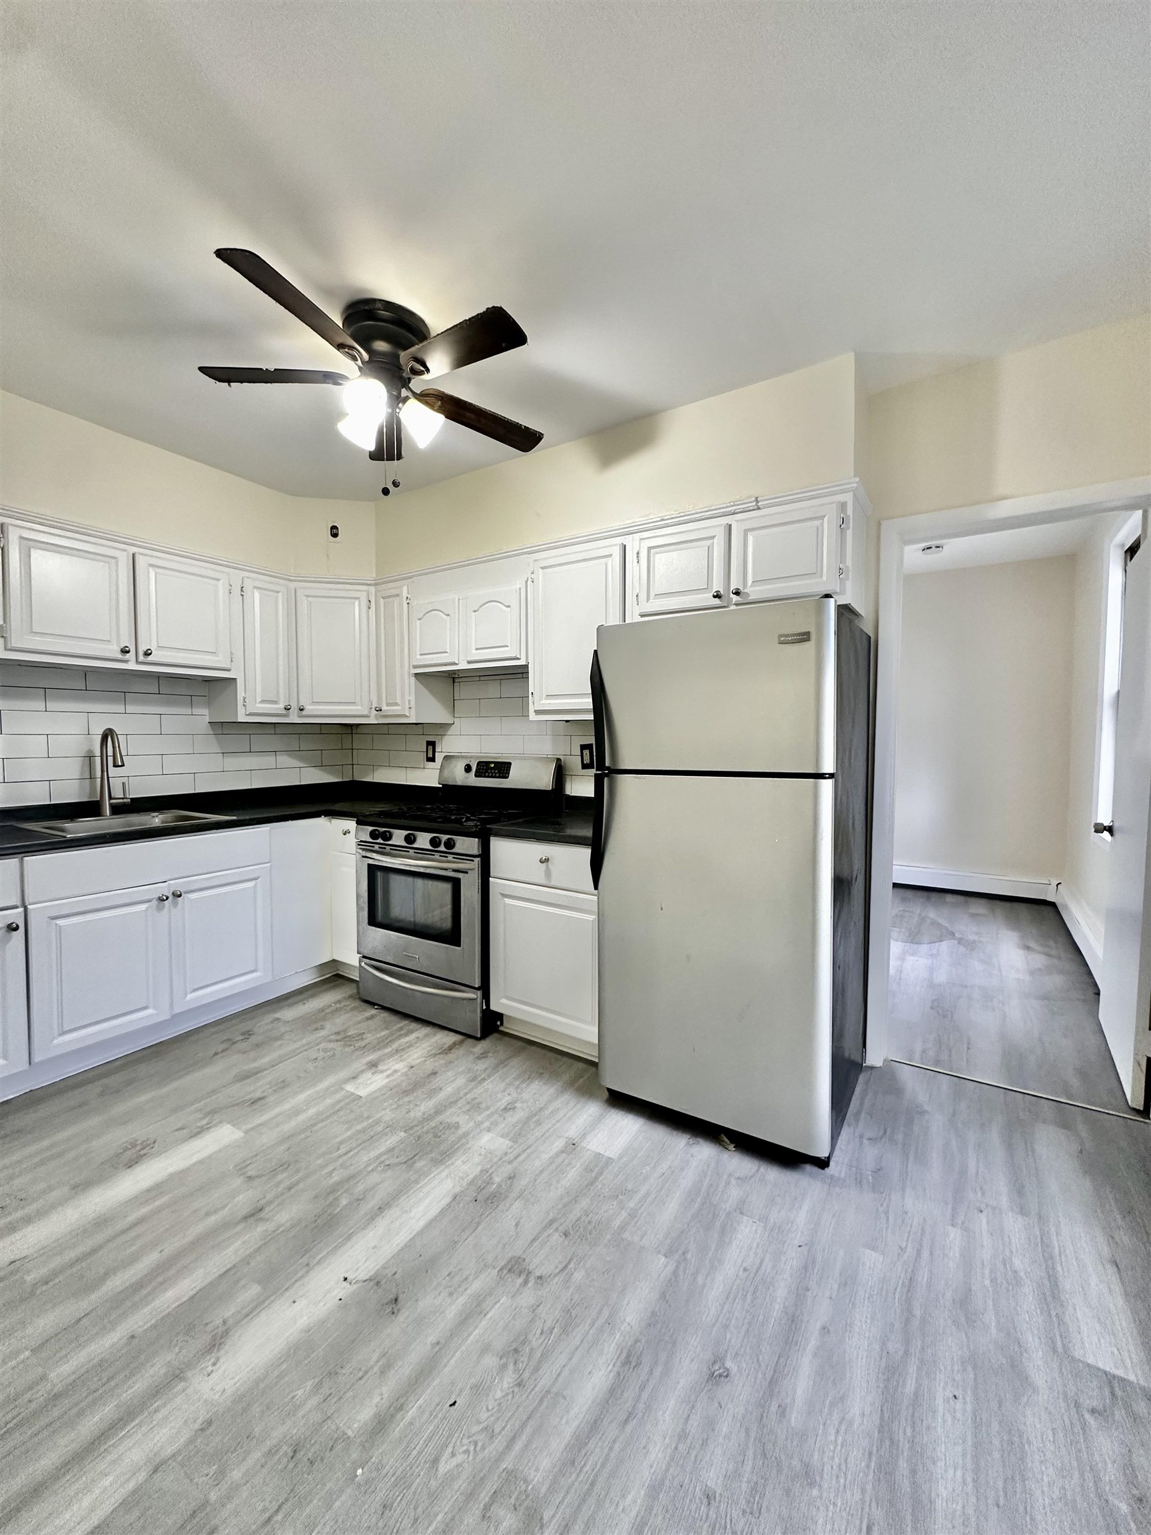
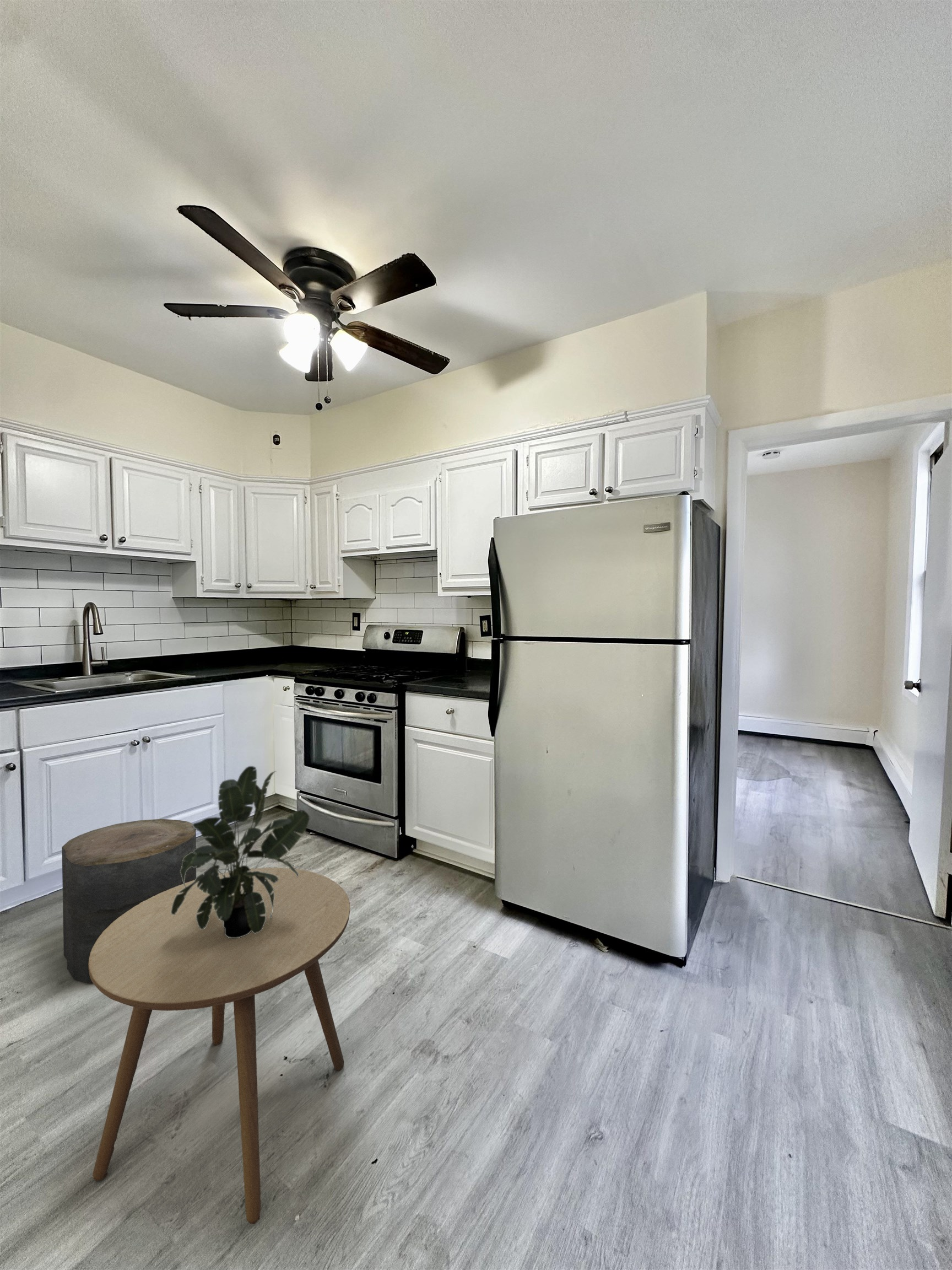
+ side table (234, 1018)
+ stool (132, 892)
+ potted plant (230, 854)
